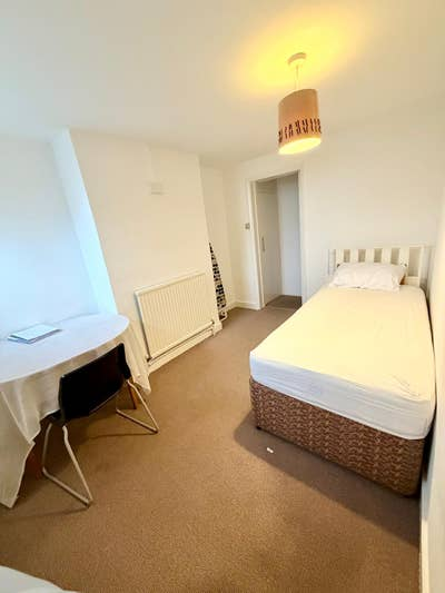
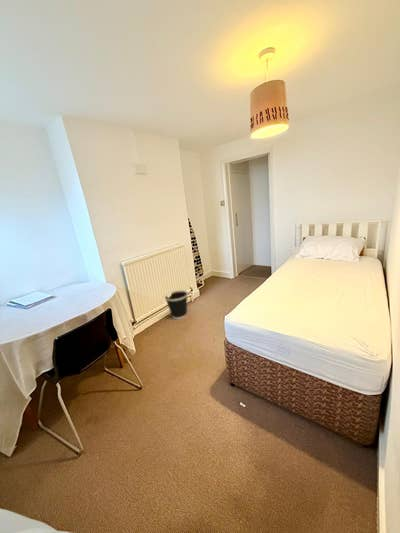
+ wastebasket (177, 305)
